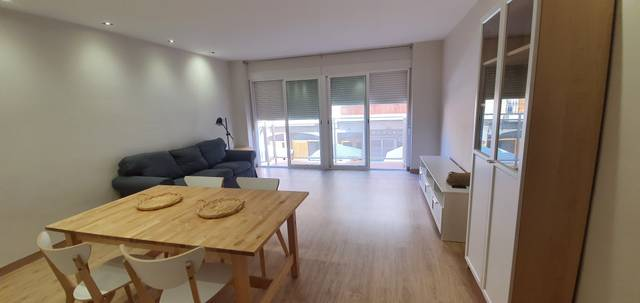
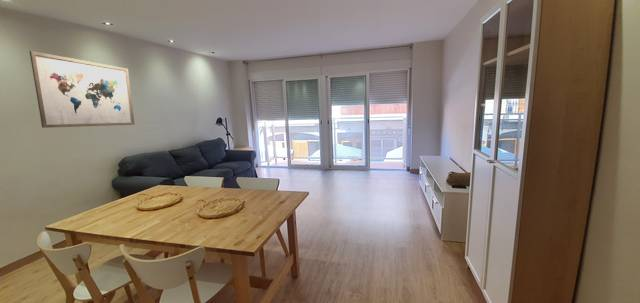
+ wall art (90, 94)
